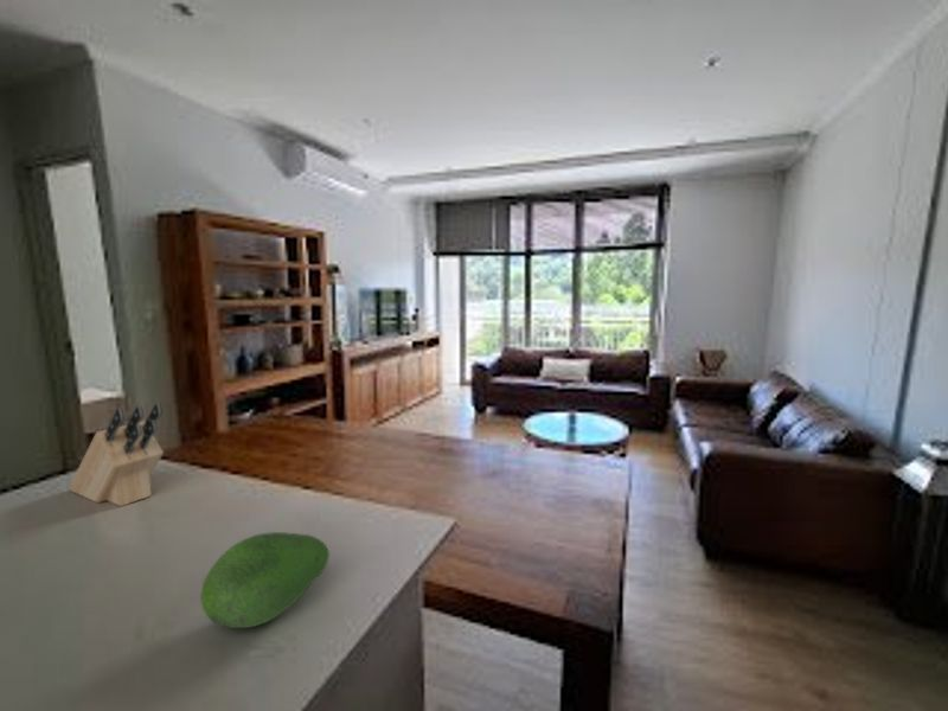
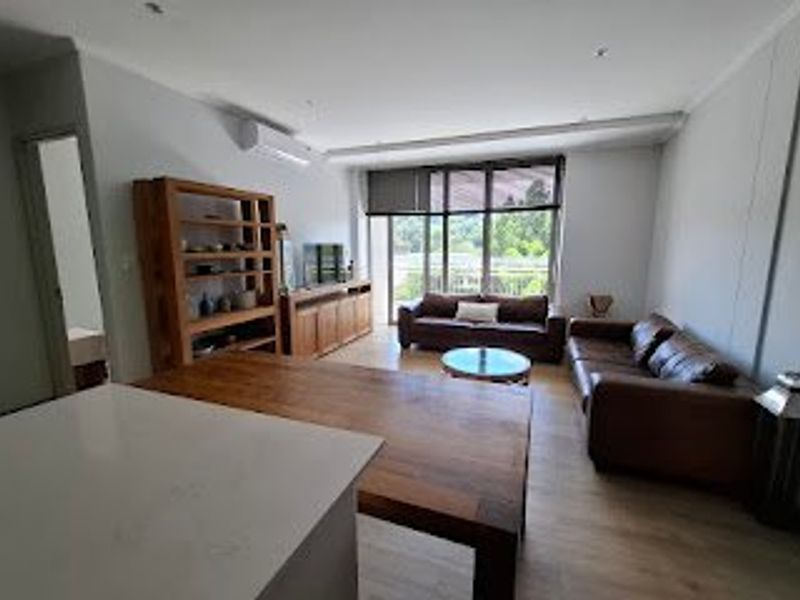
- knife block (116, 448)
- fruit (270, 572)
